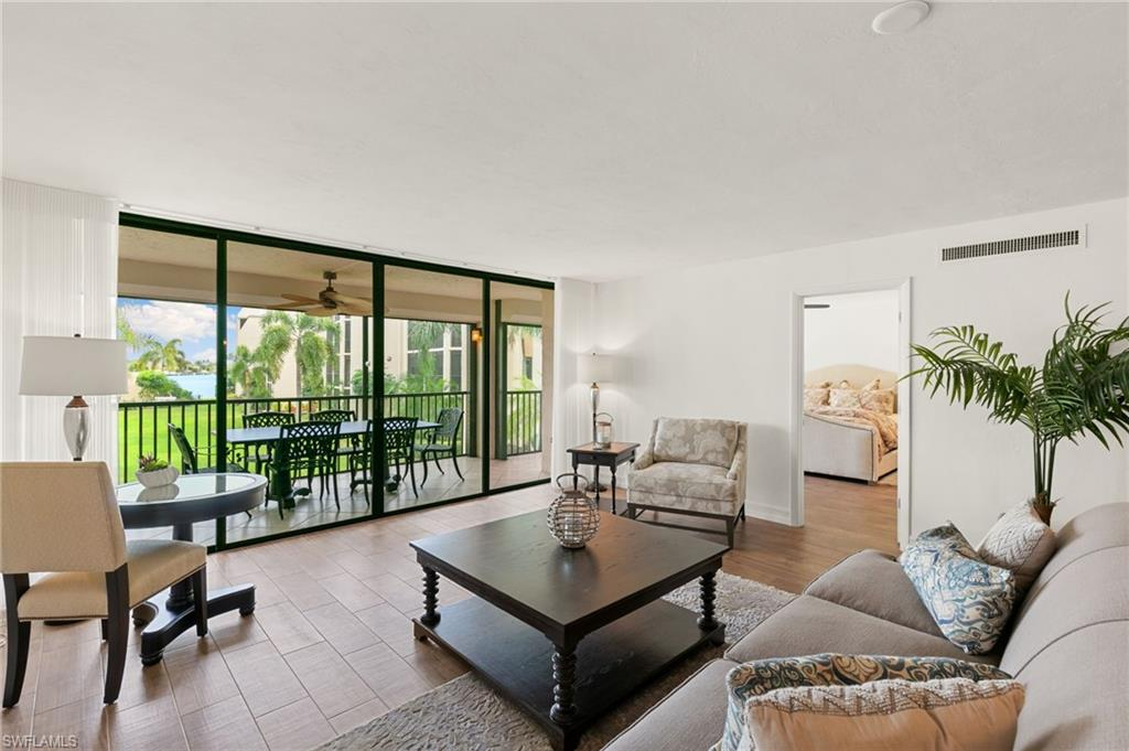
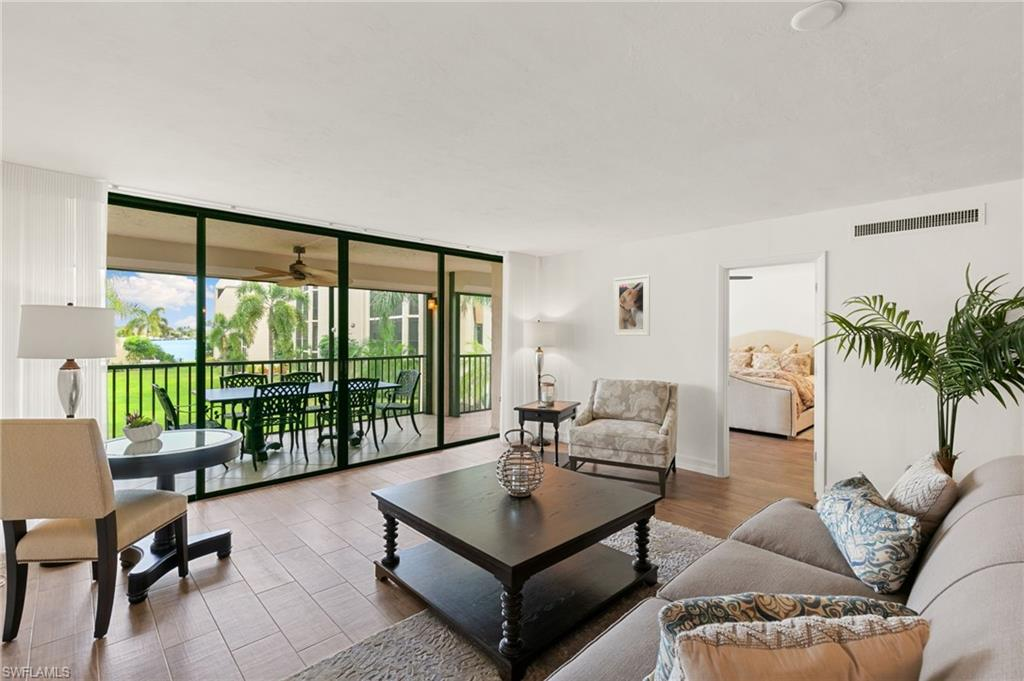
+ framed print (631, 306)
